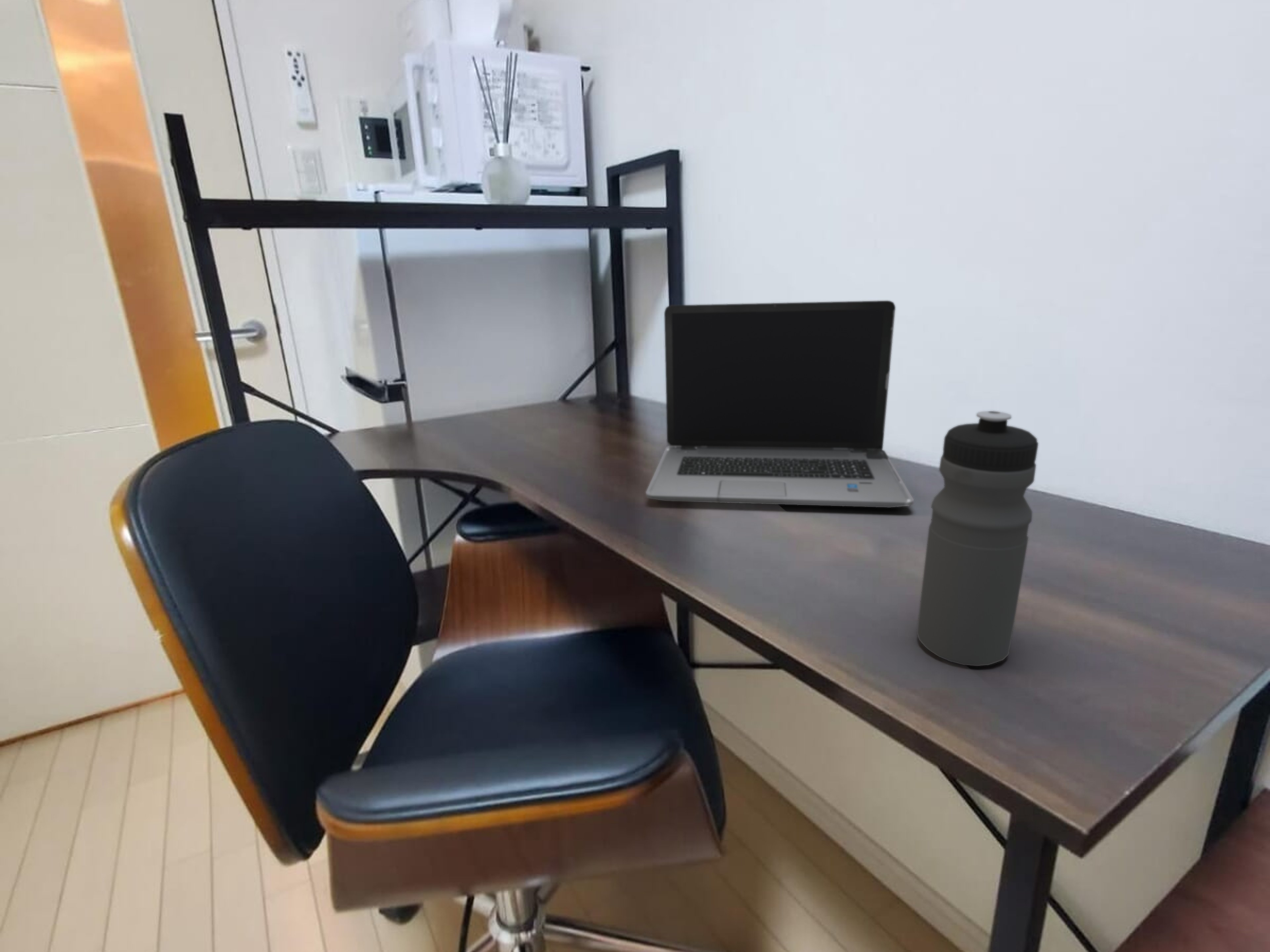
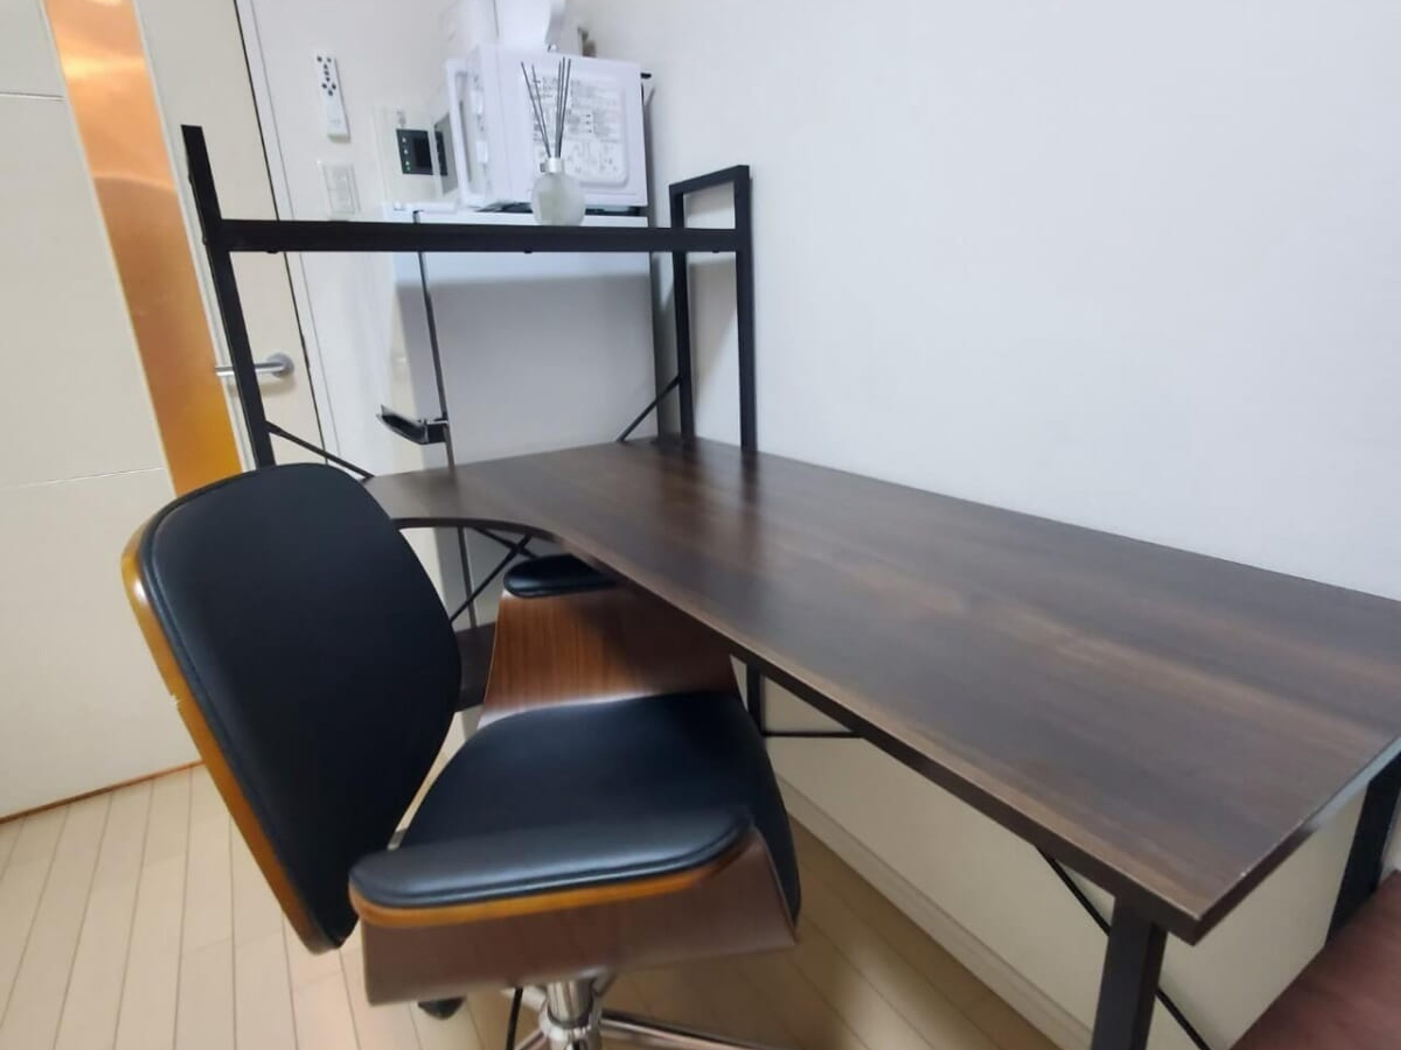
- water bottle (977, 535)
- laptop computer (776, 400)
